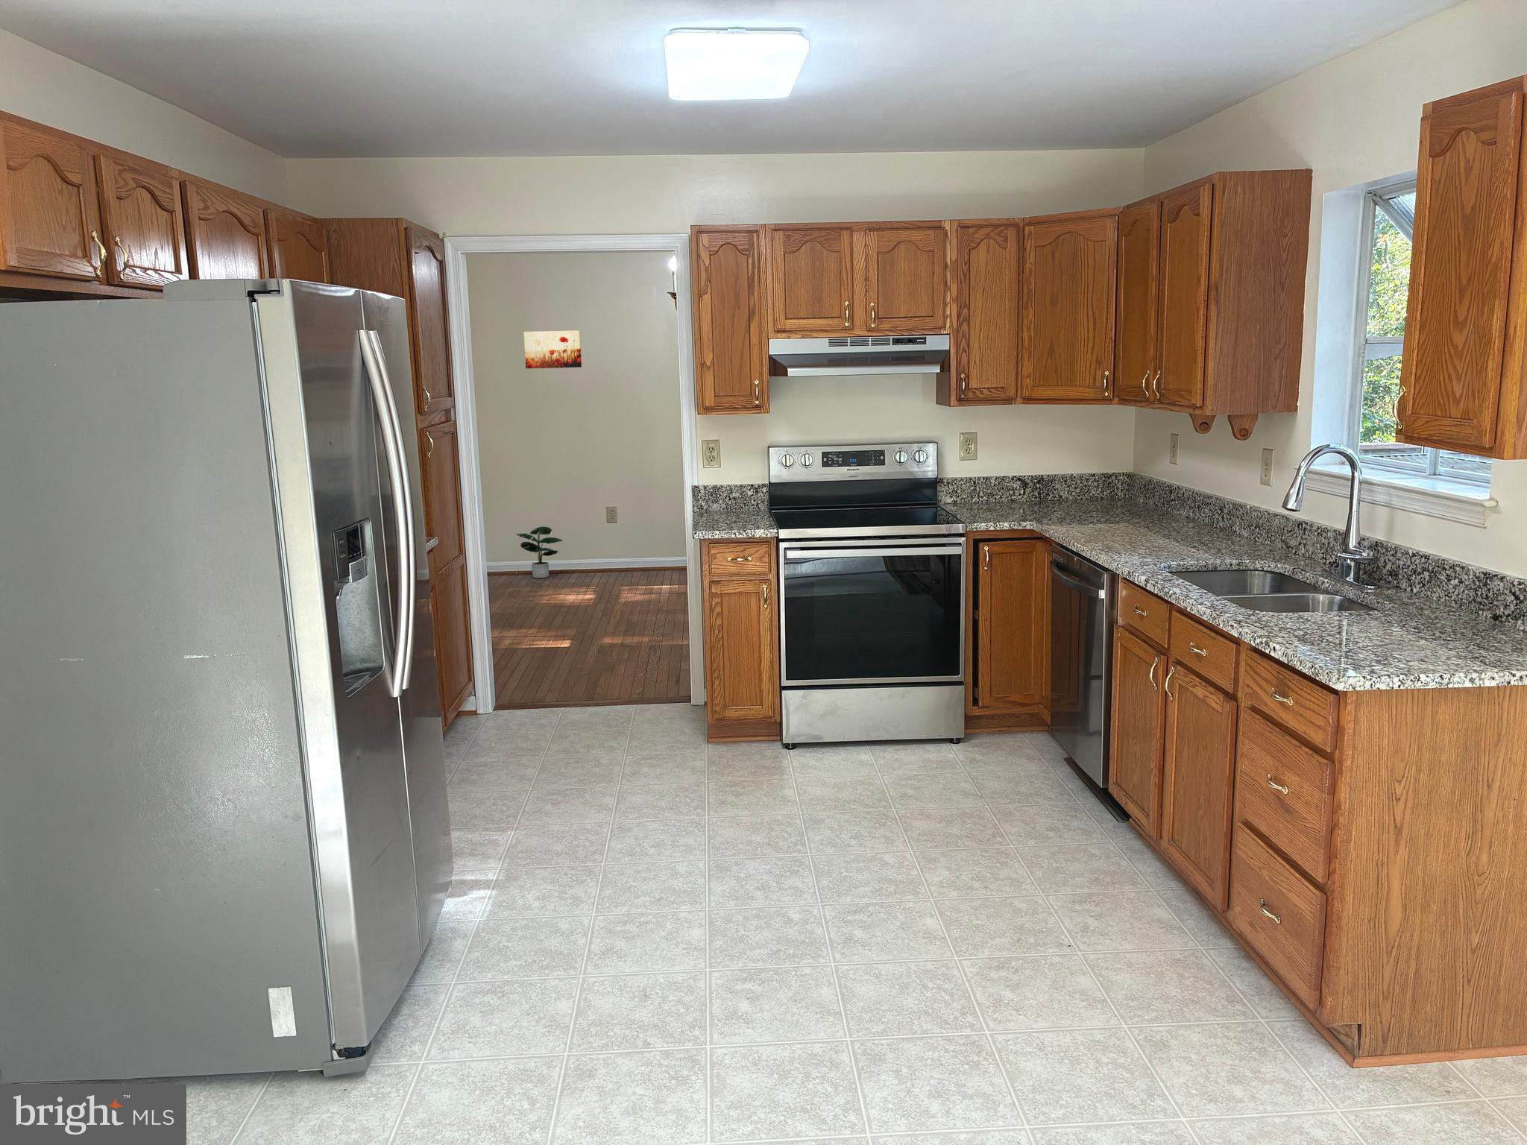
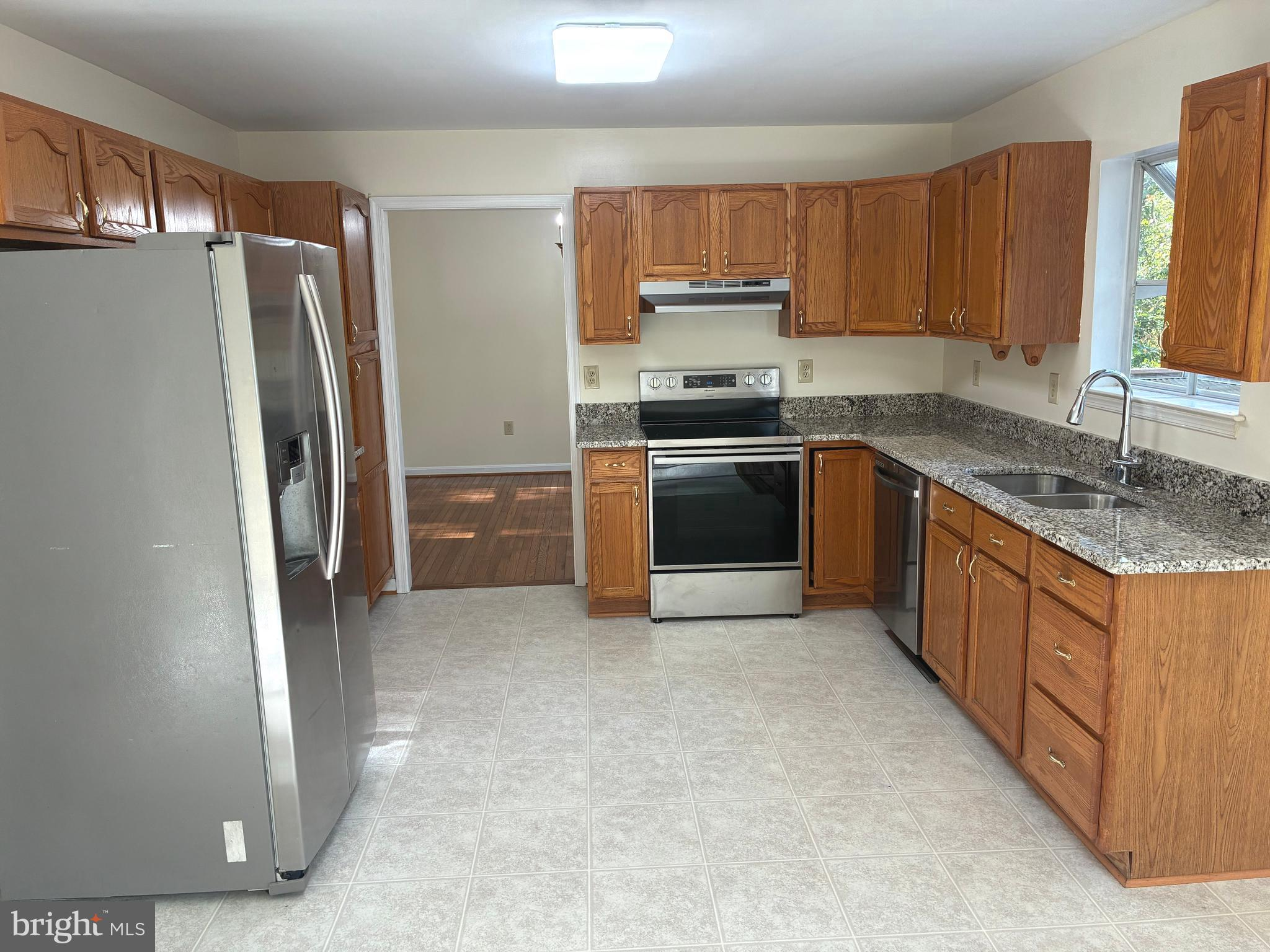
- wall art (553, 349)
- potted plant (541, 552)
